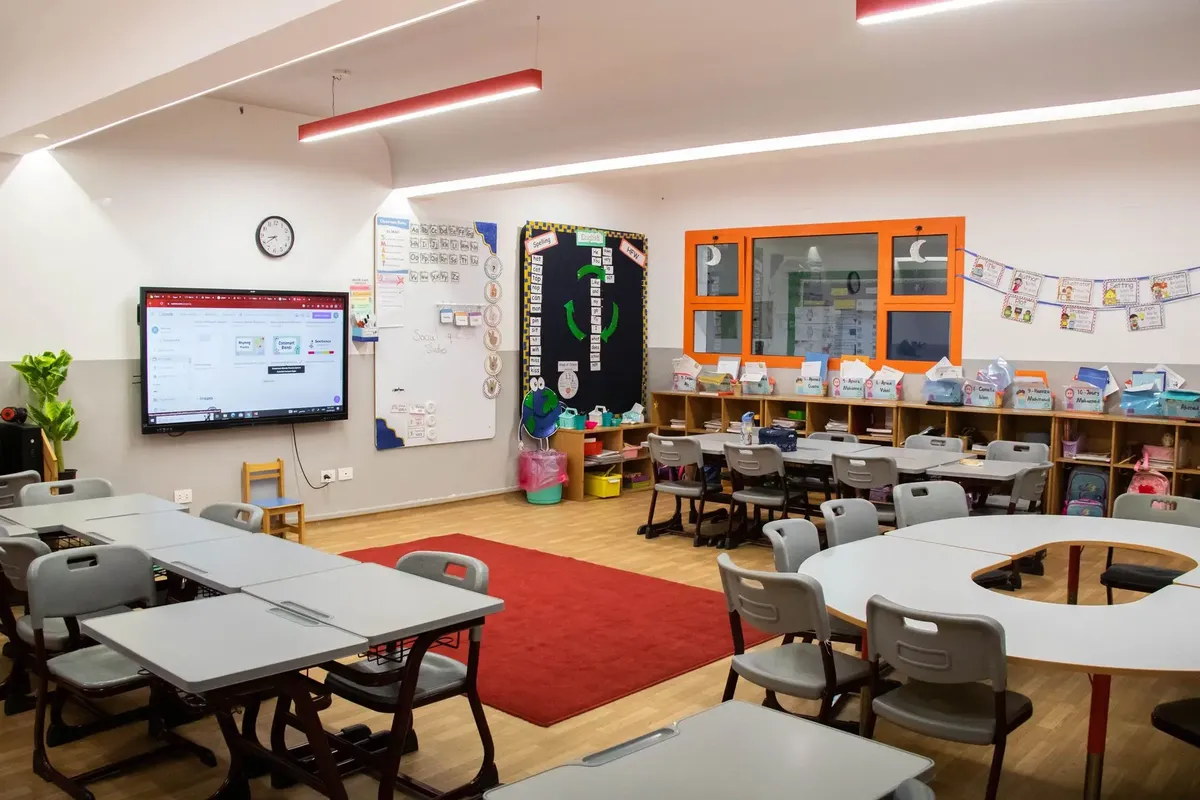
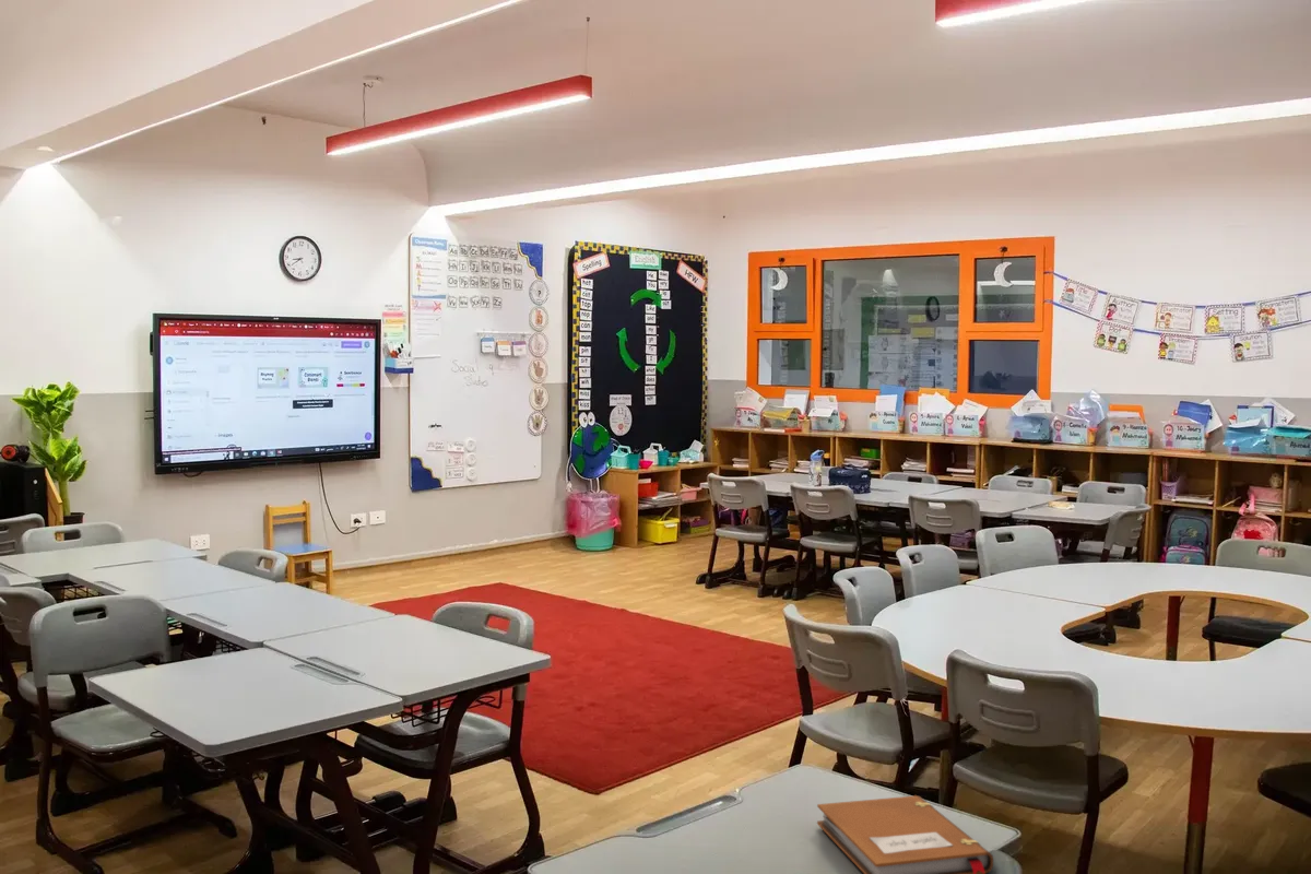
+ notebook (902, 838)
